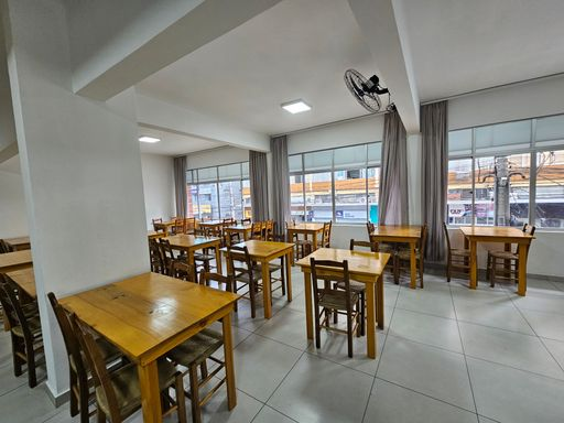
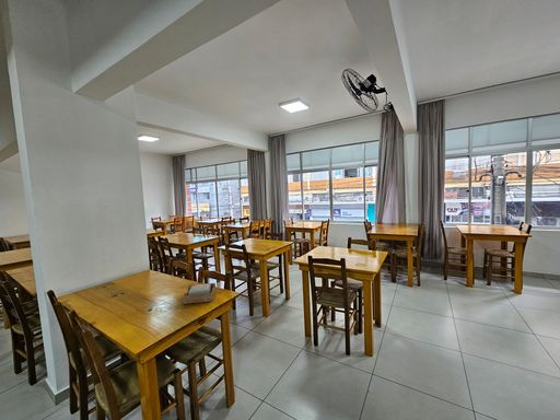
+ napkin holder (200, 291)
